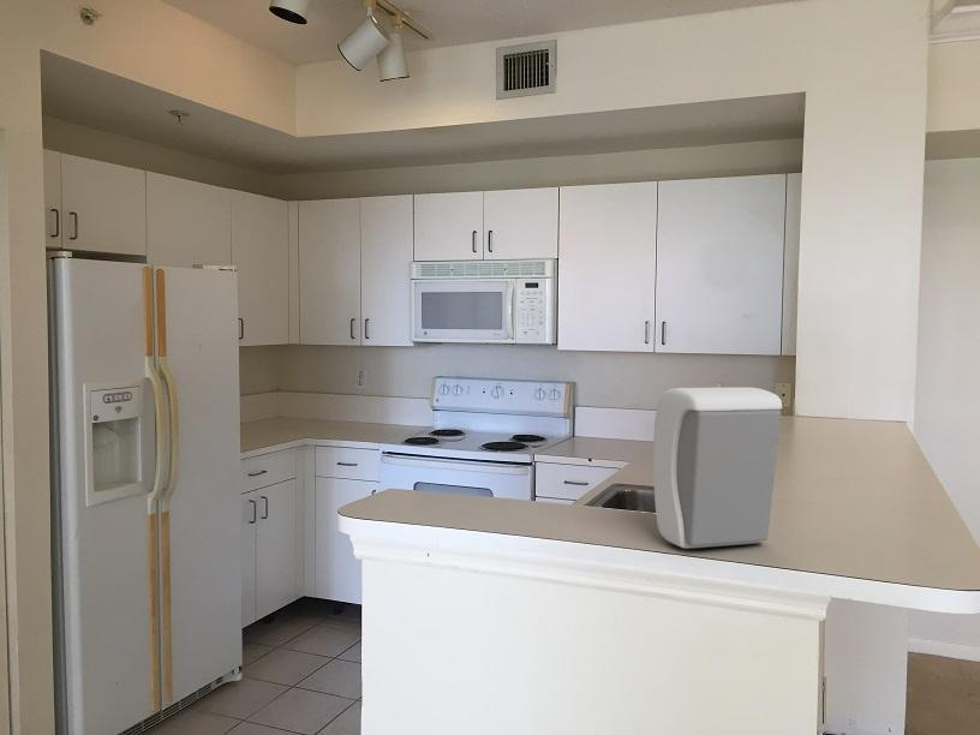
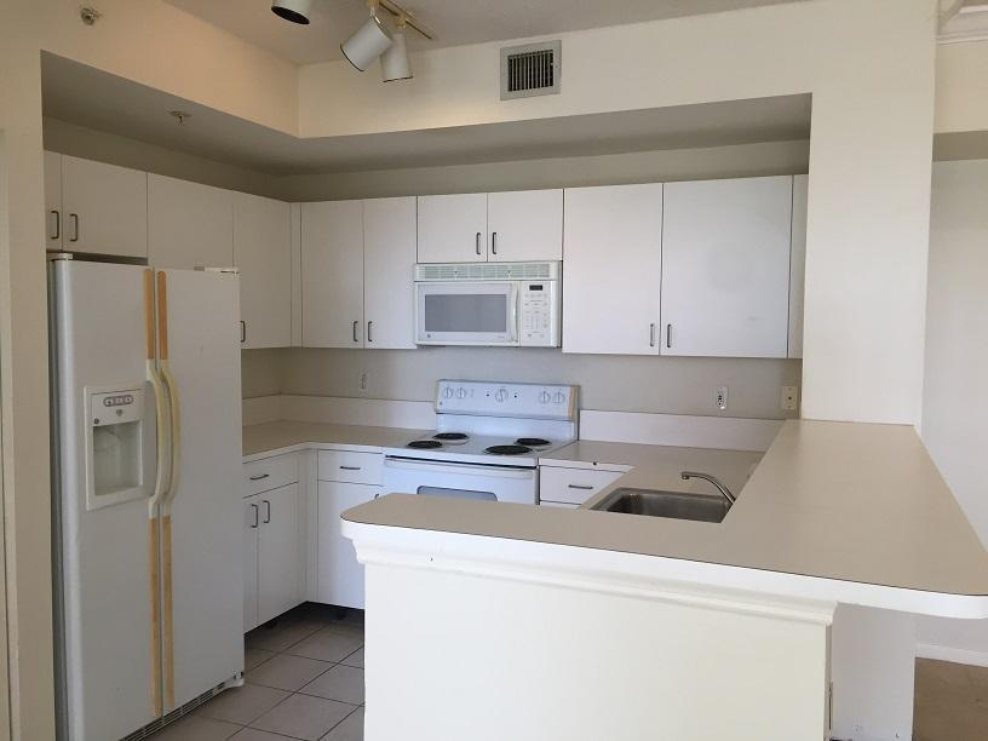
- soap dispenser (715, 465)
